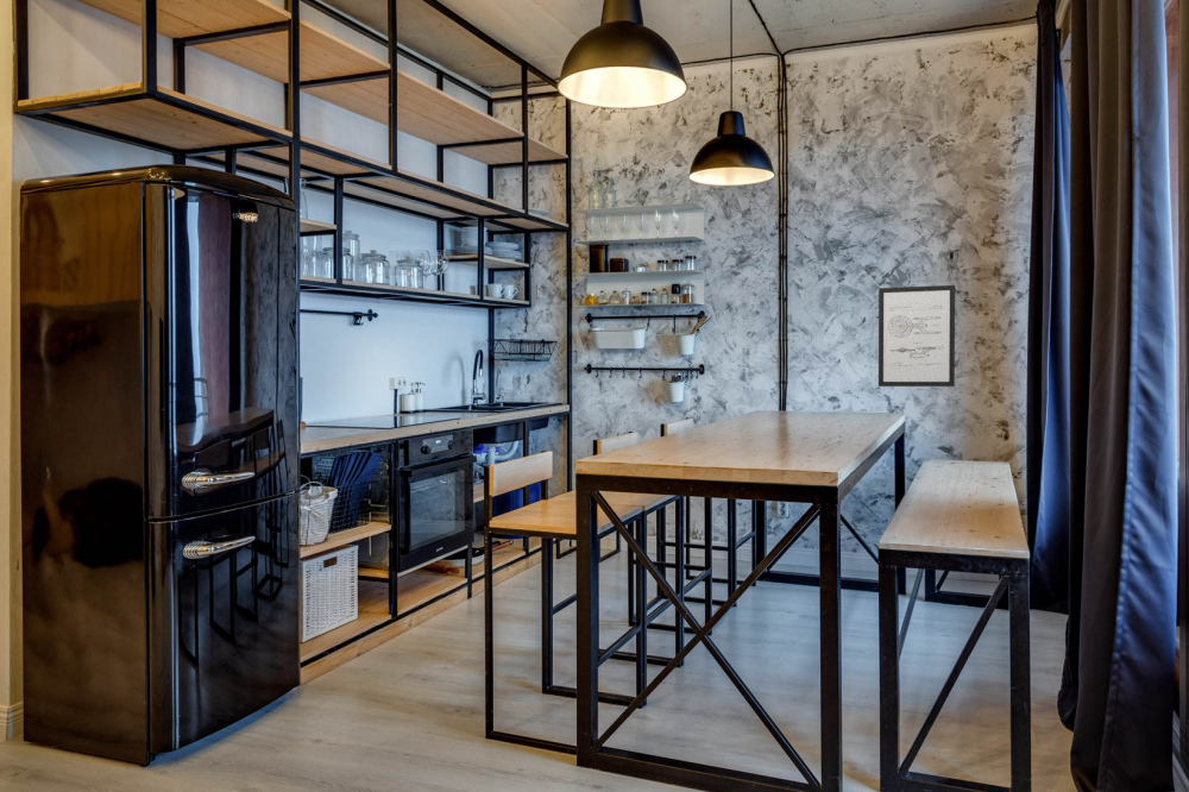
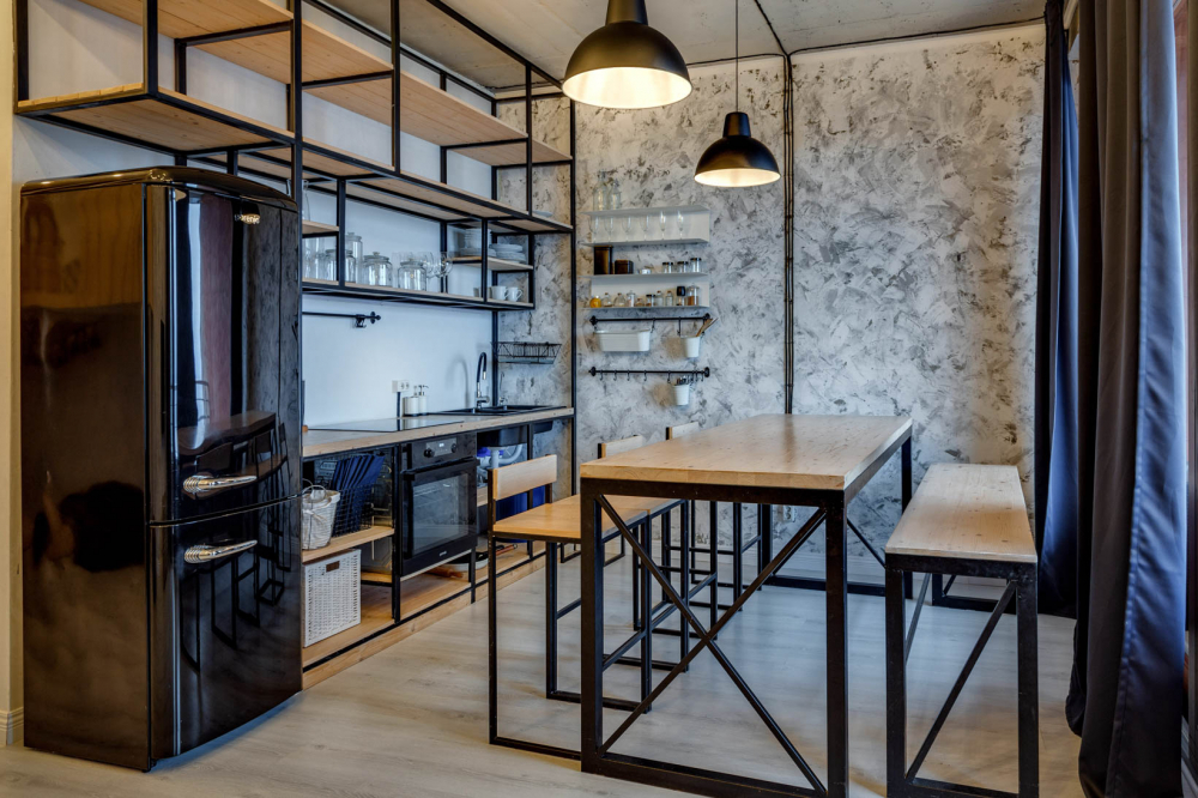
- wall art (916, 337)
